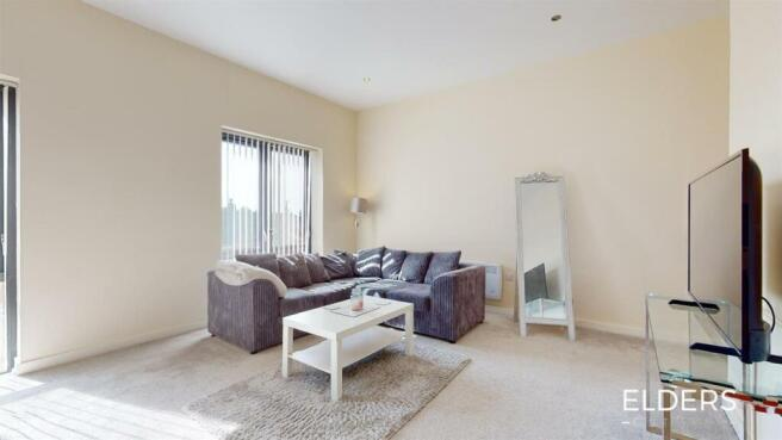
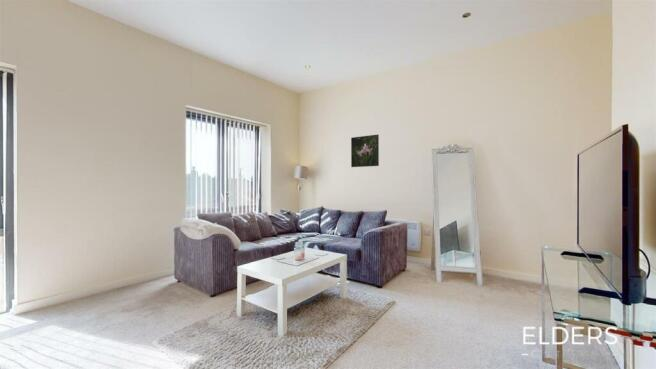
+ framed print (364, 151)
